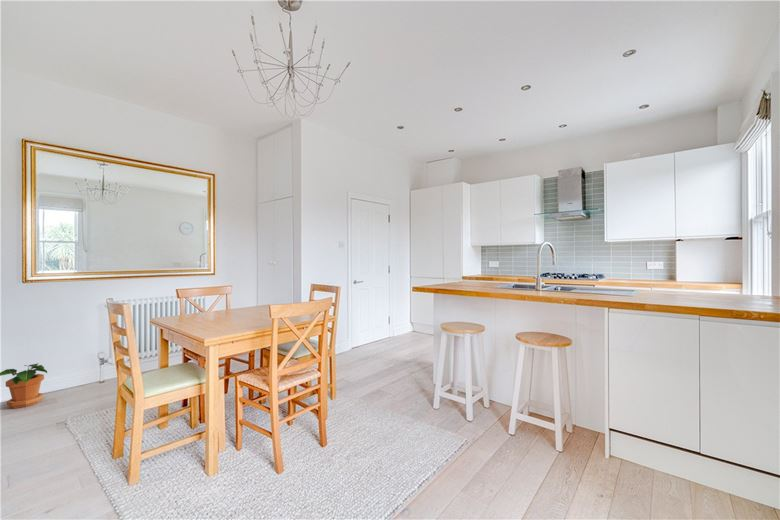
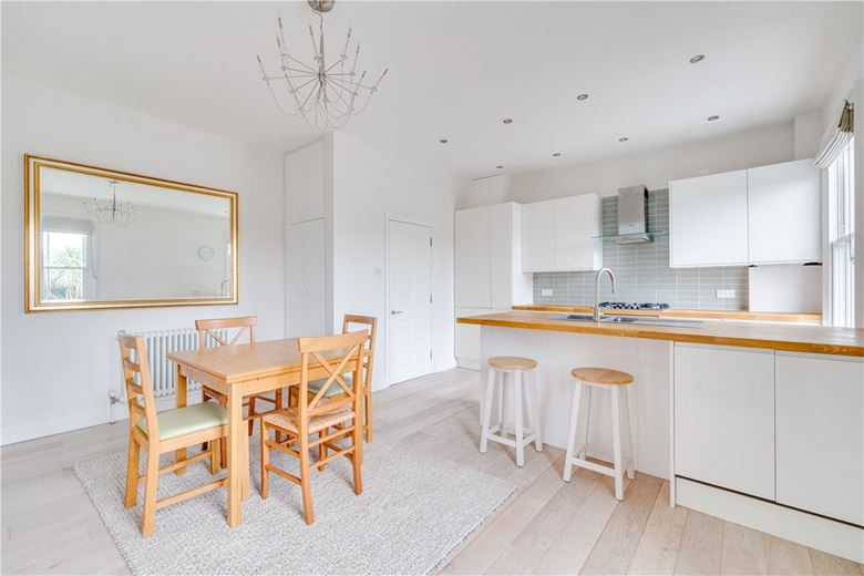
- potted plant (22, 386)
